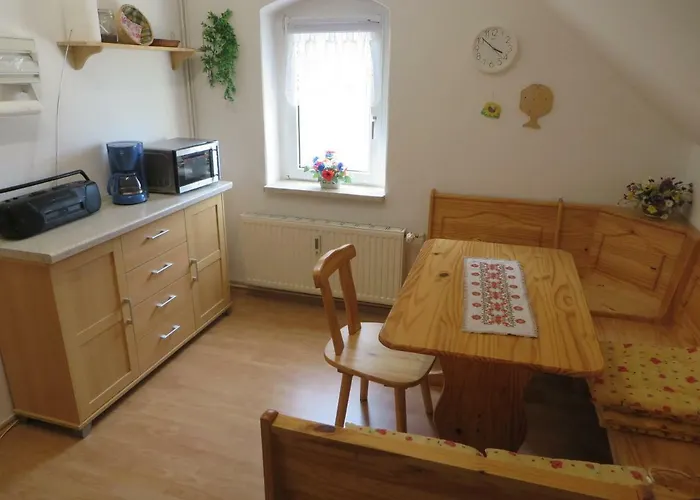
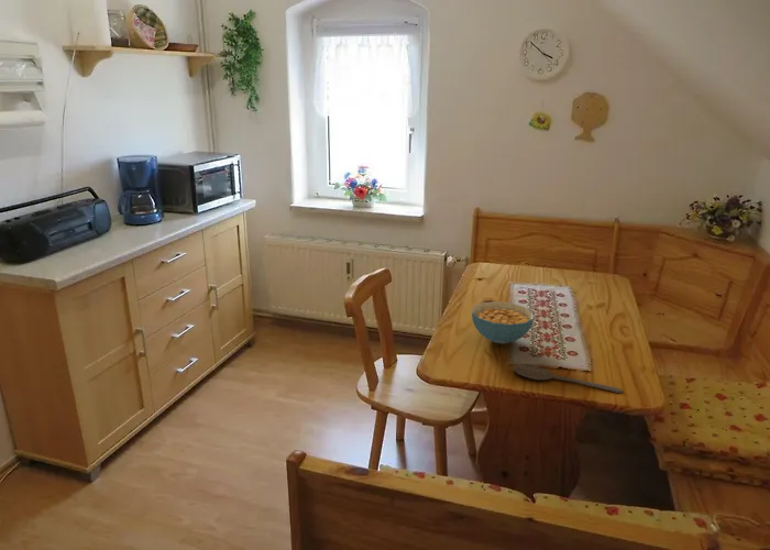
+ cereal bowl (501, 326)
+ wooden spoon (565, 378)
